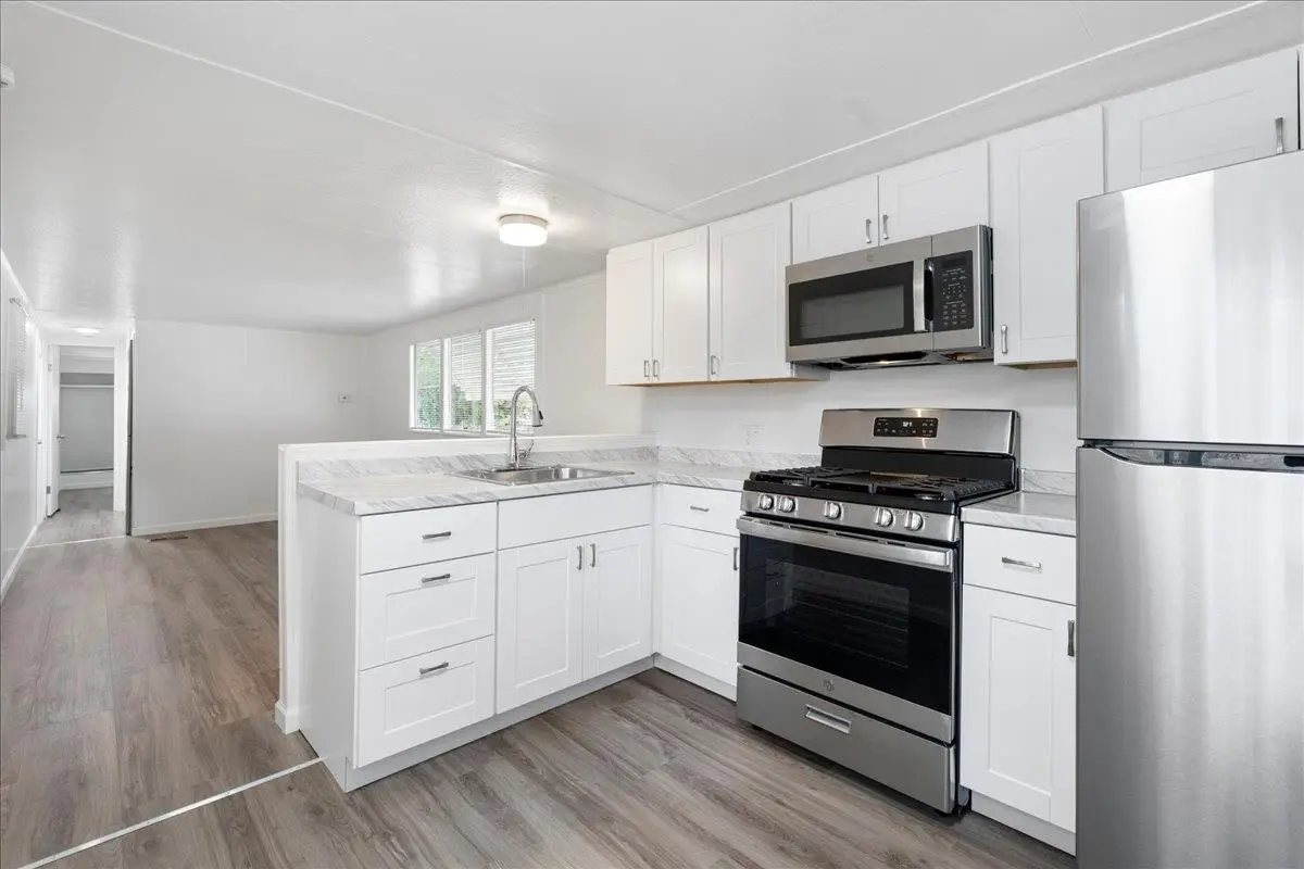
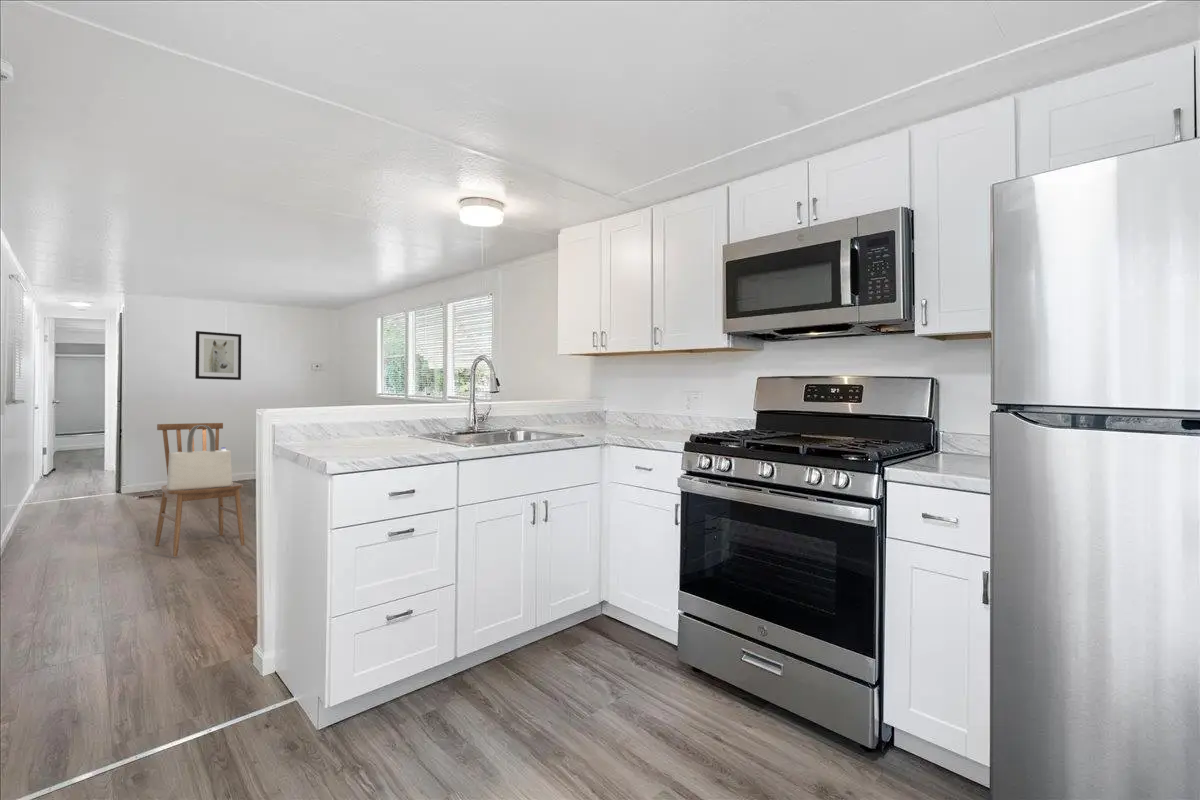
+ dining chair (199, 488)
+ tote bag (200, 455)
+ wall art (218, 356)
